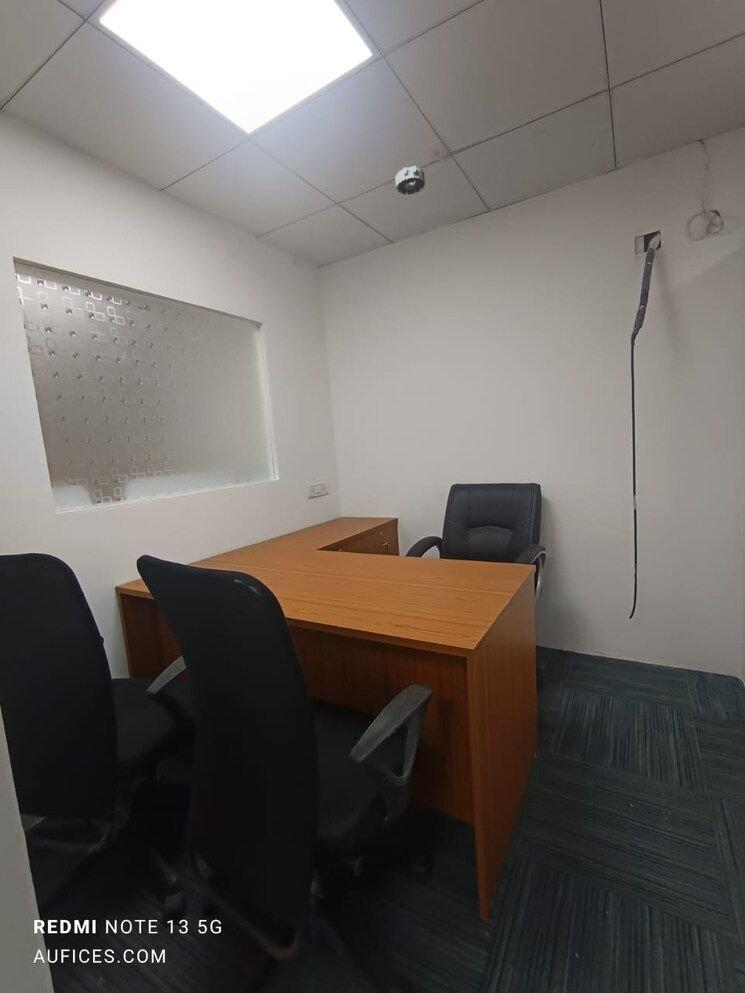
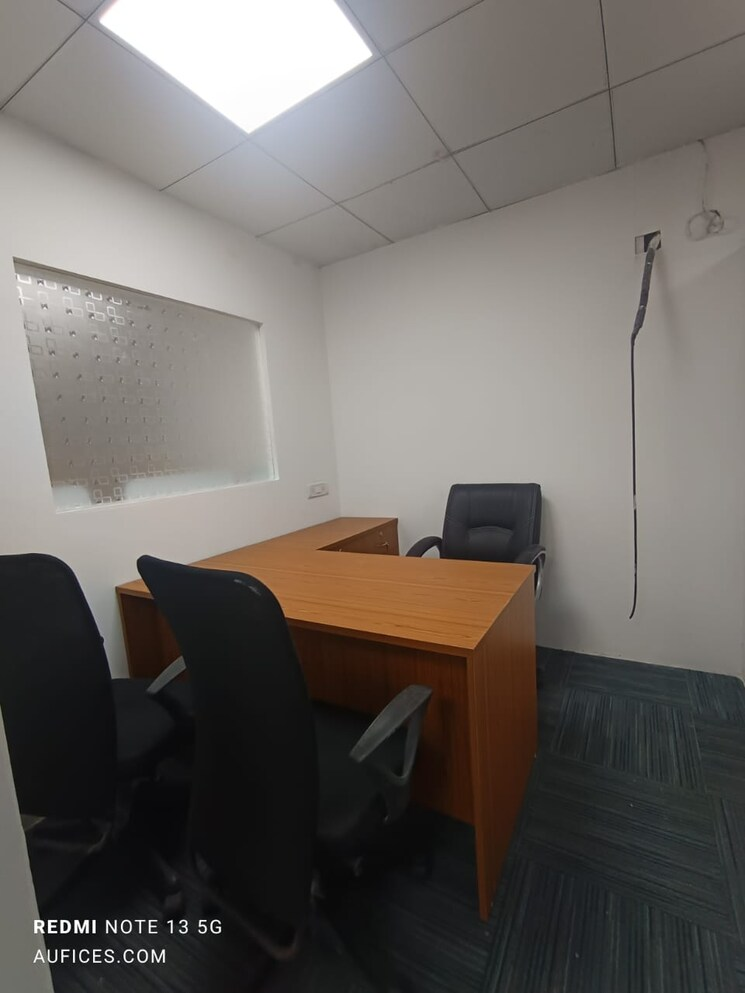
- smoke detector (410, 180)
